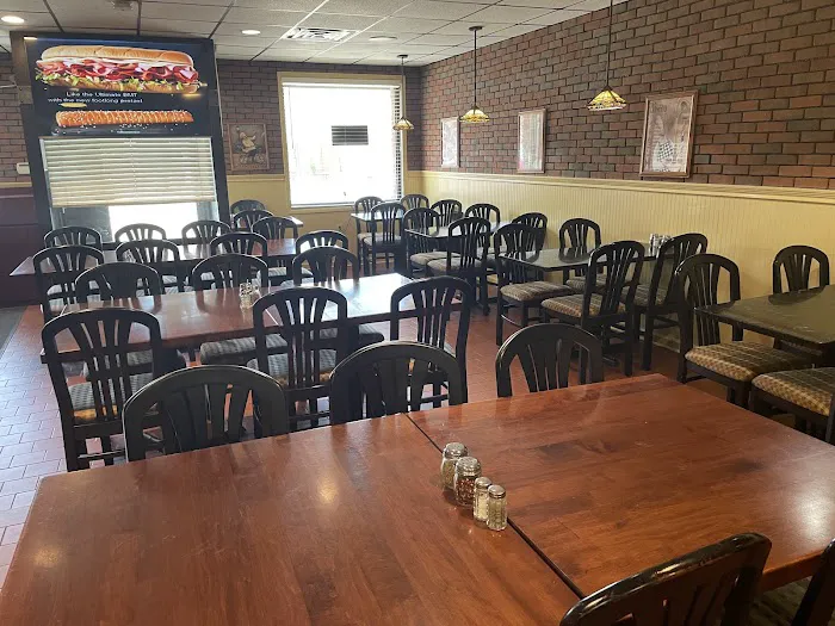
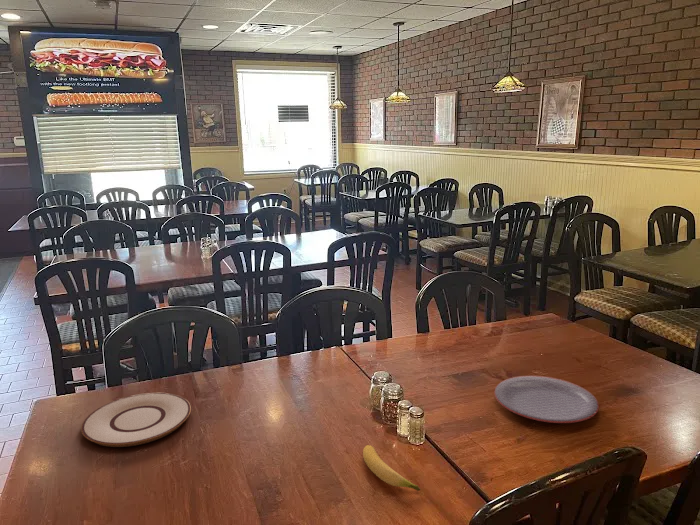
+ plate (138, 418)
+ banana (385, 464)
+ plate (544, 400)
